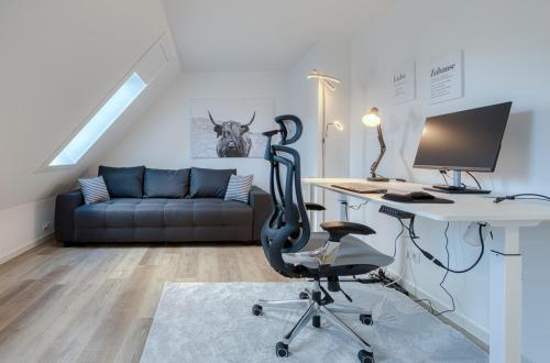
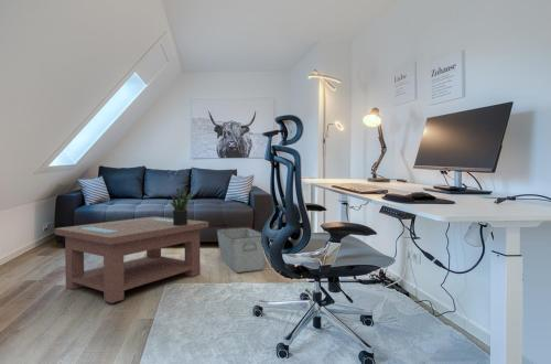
+ storage bin (240, 247)
+ coffee table (137, 251)
+ potted plant (181, 205)
